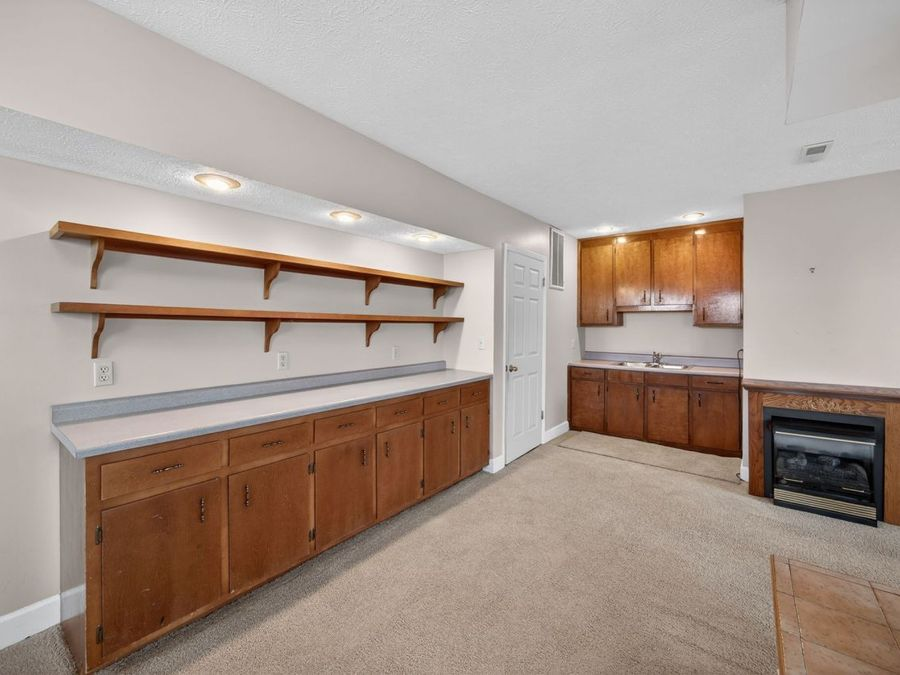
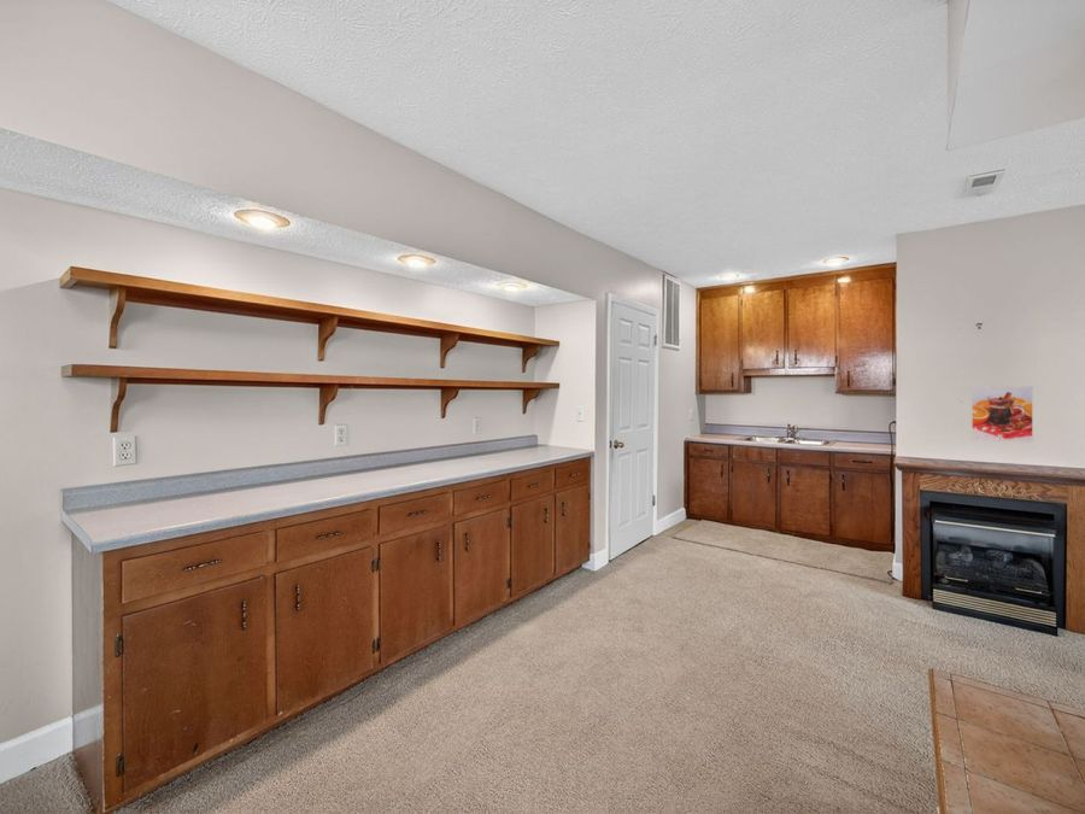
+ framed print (1001, 414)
